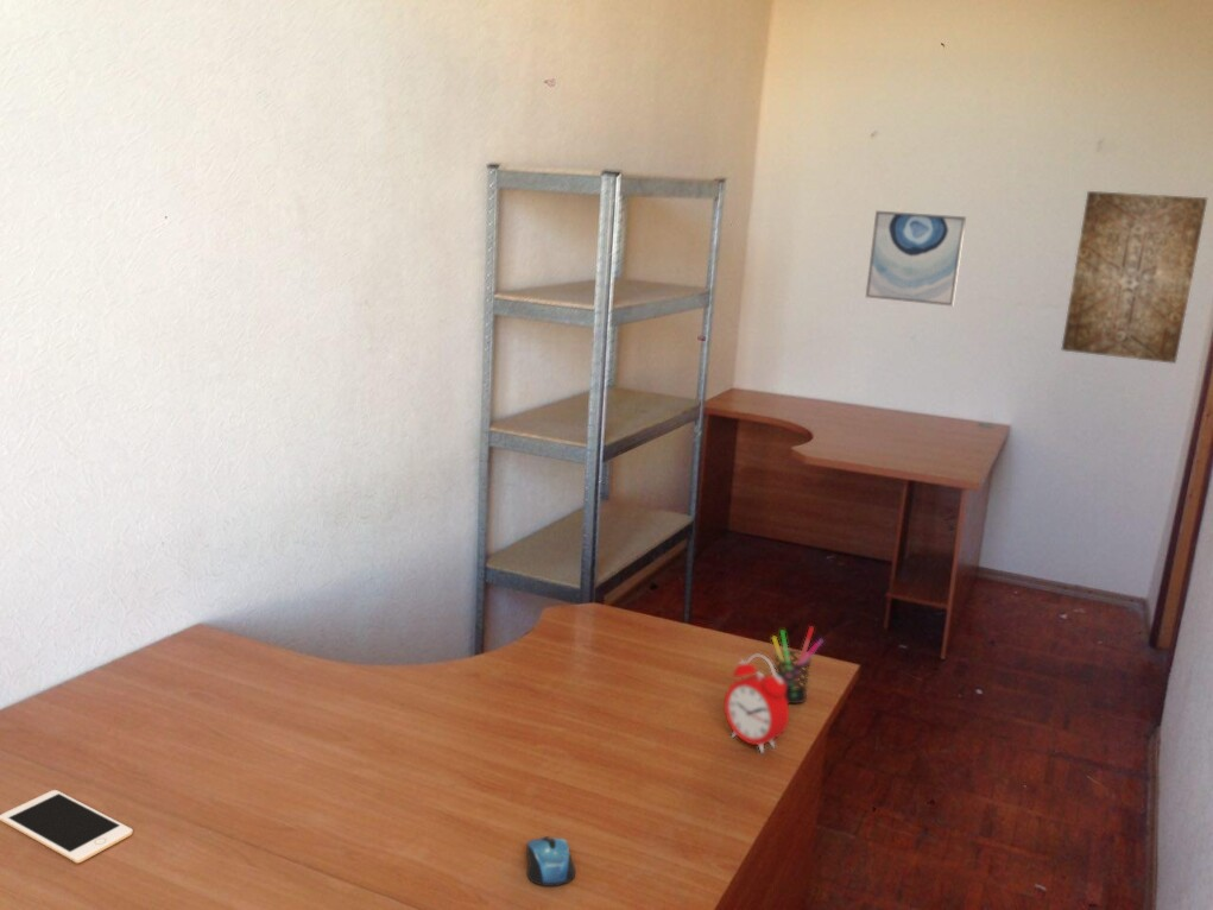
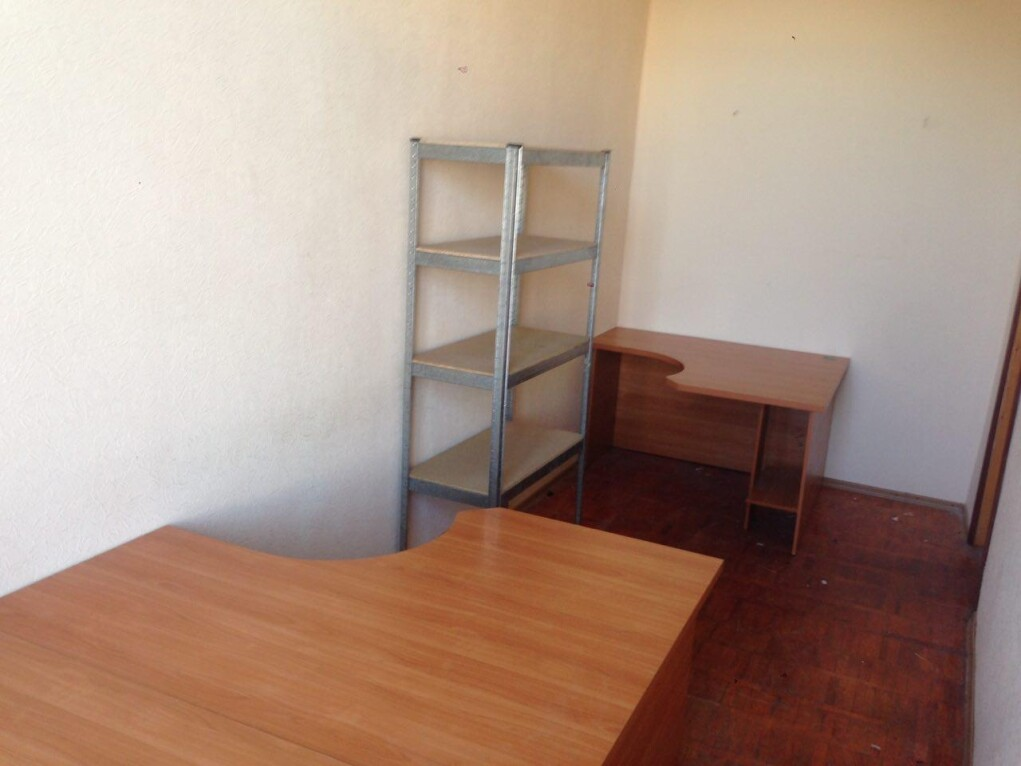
- wall art (914, 258)
- wall art (1131, 277)
- pen holder (791, 661)
- computer mouse (548, 852)
- cell phone (65, 824)
- alarm clock (757, 699)
